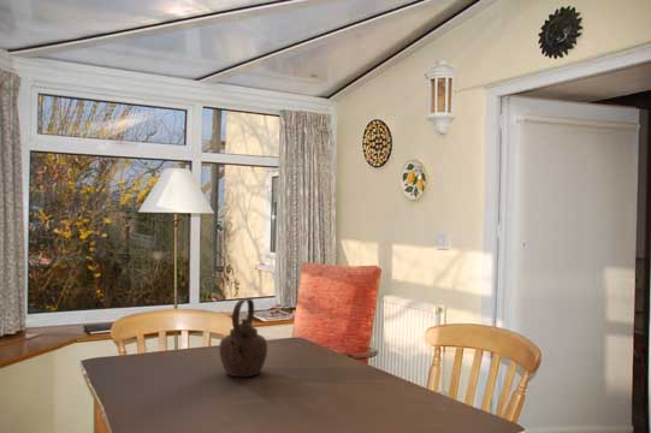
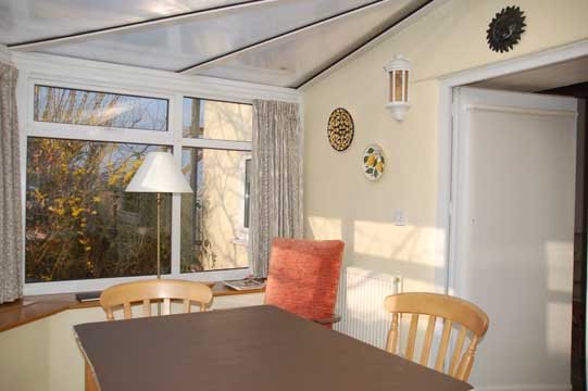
- teapot (241, 337)
